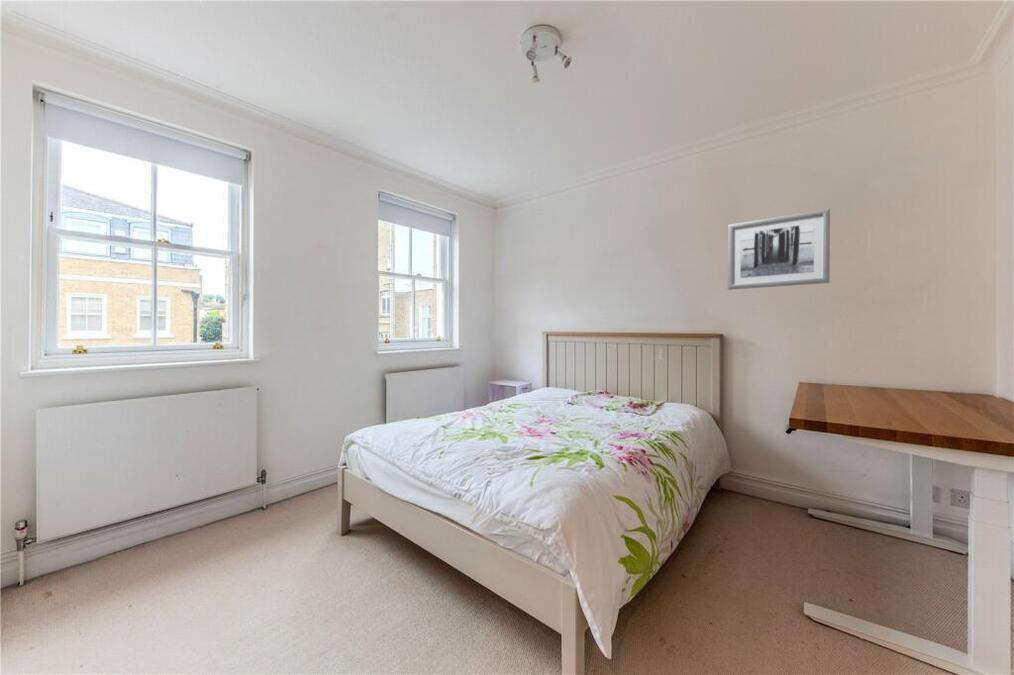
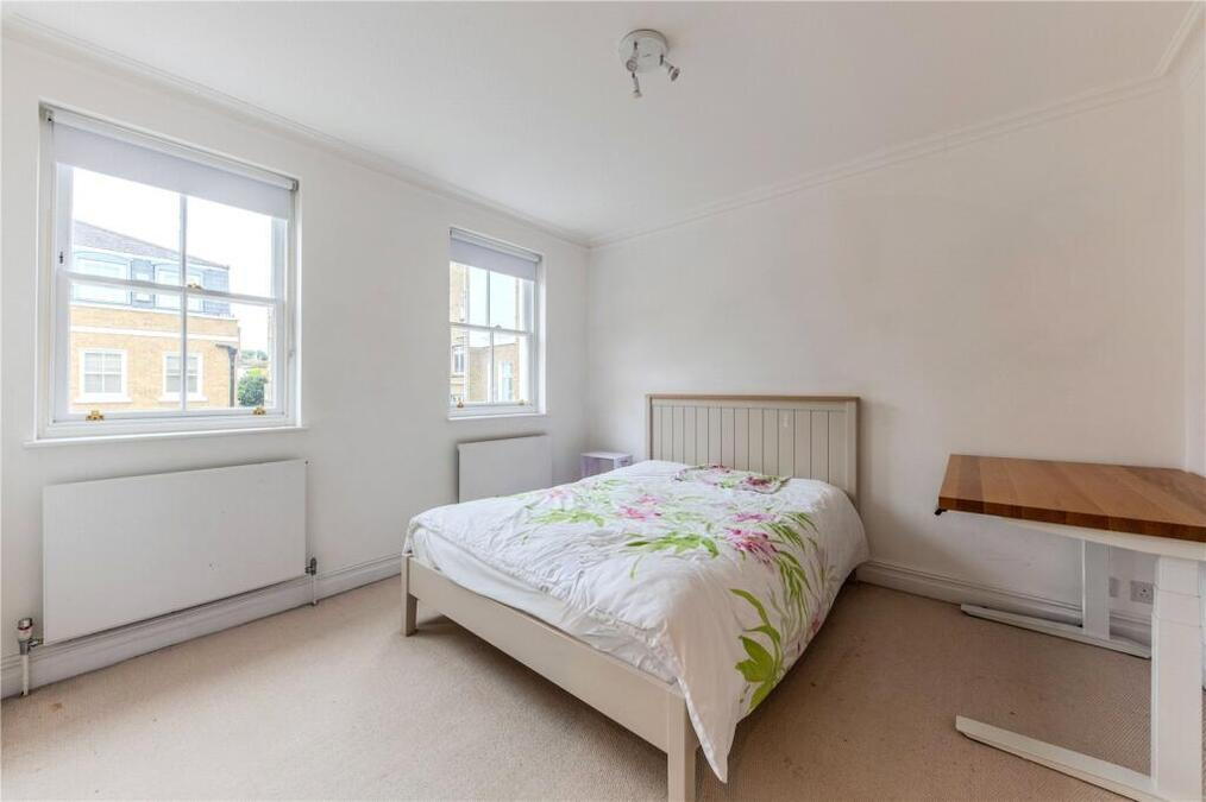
- wall art (775, 252)
